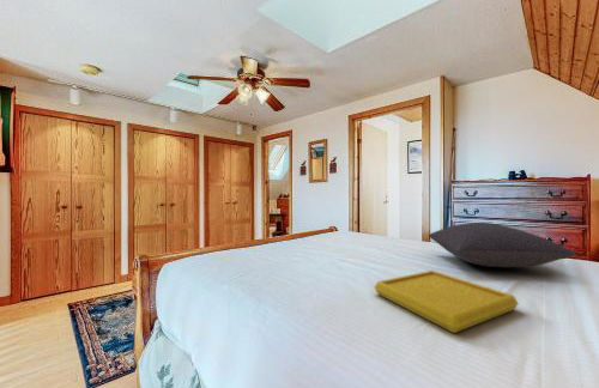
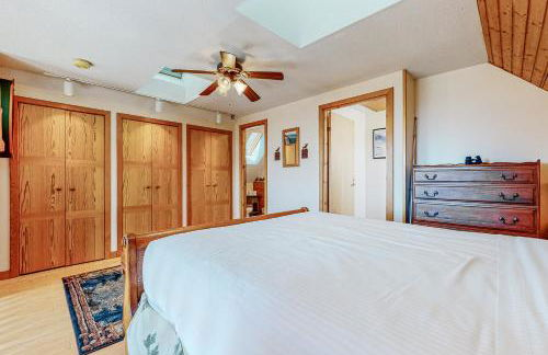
- pillow (489, 243)
- serving tray (440, 293)
